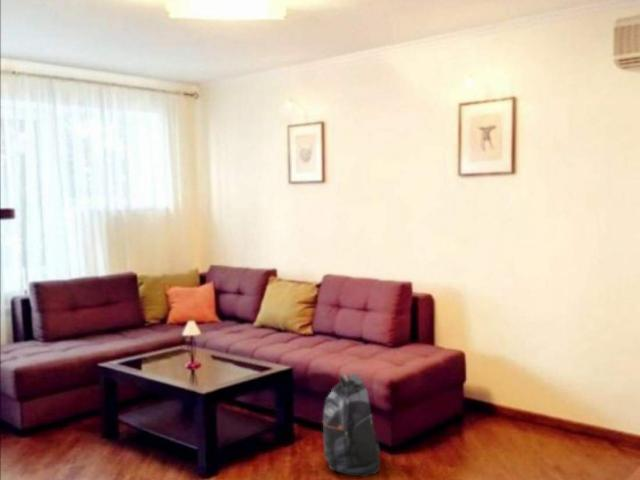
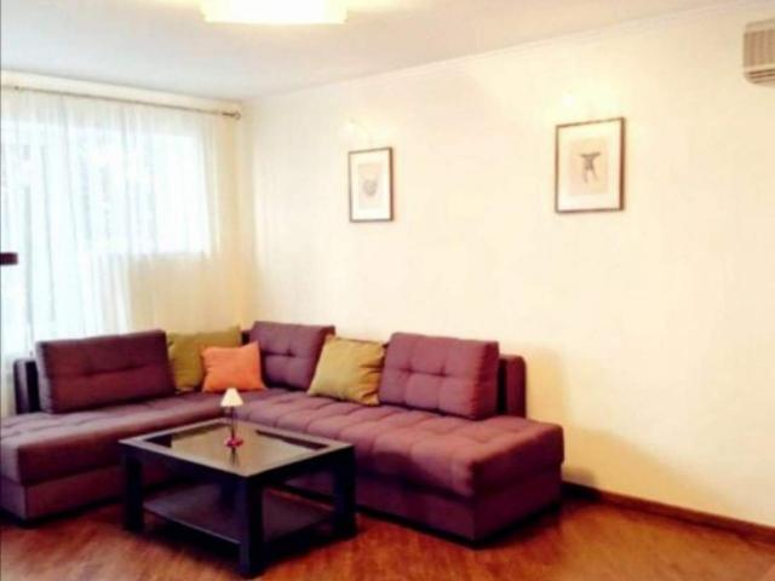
- backpack (353, 420)
